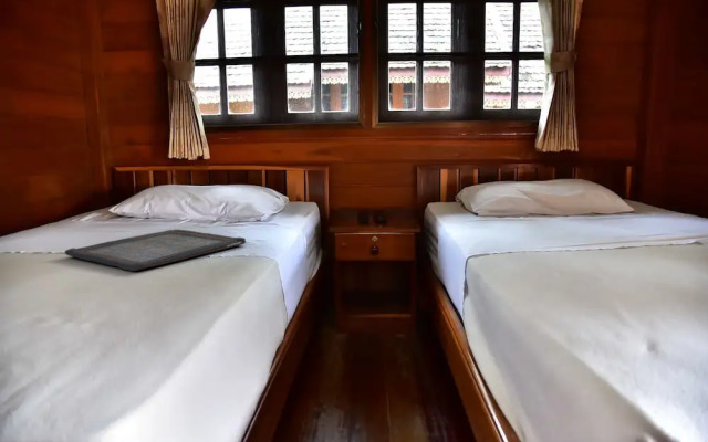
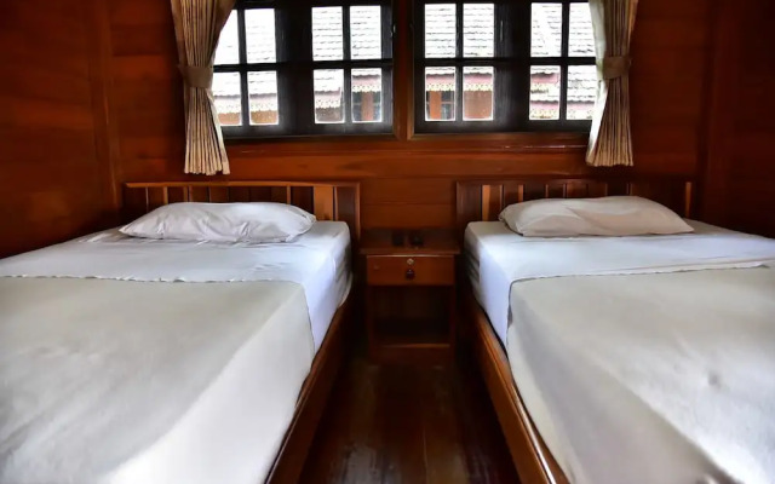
- serving tray (158, 245)
